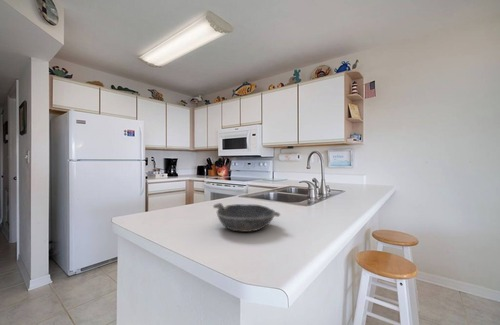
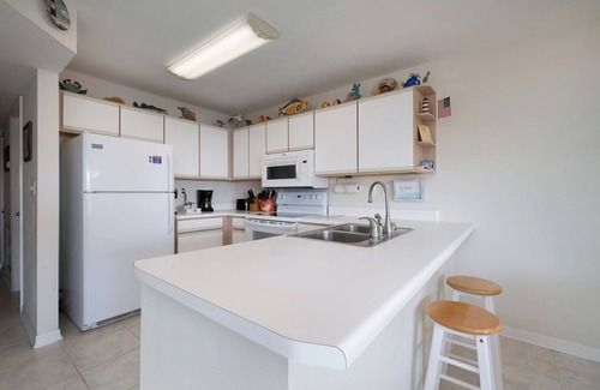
- bowl (244, 215)
